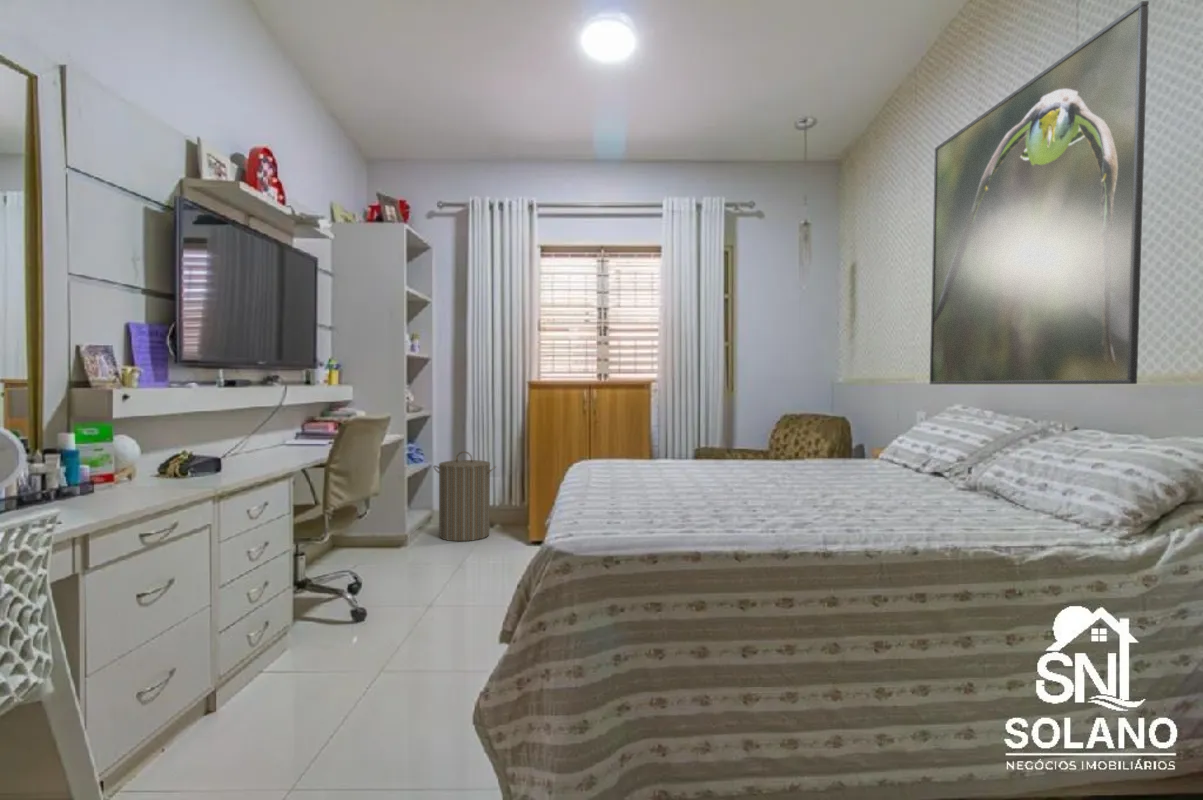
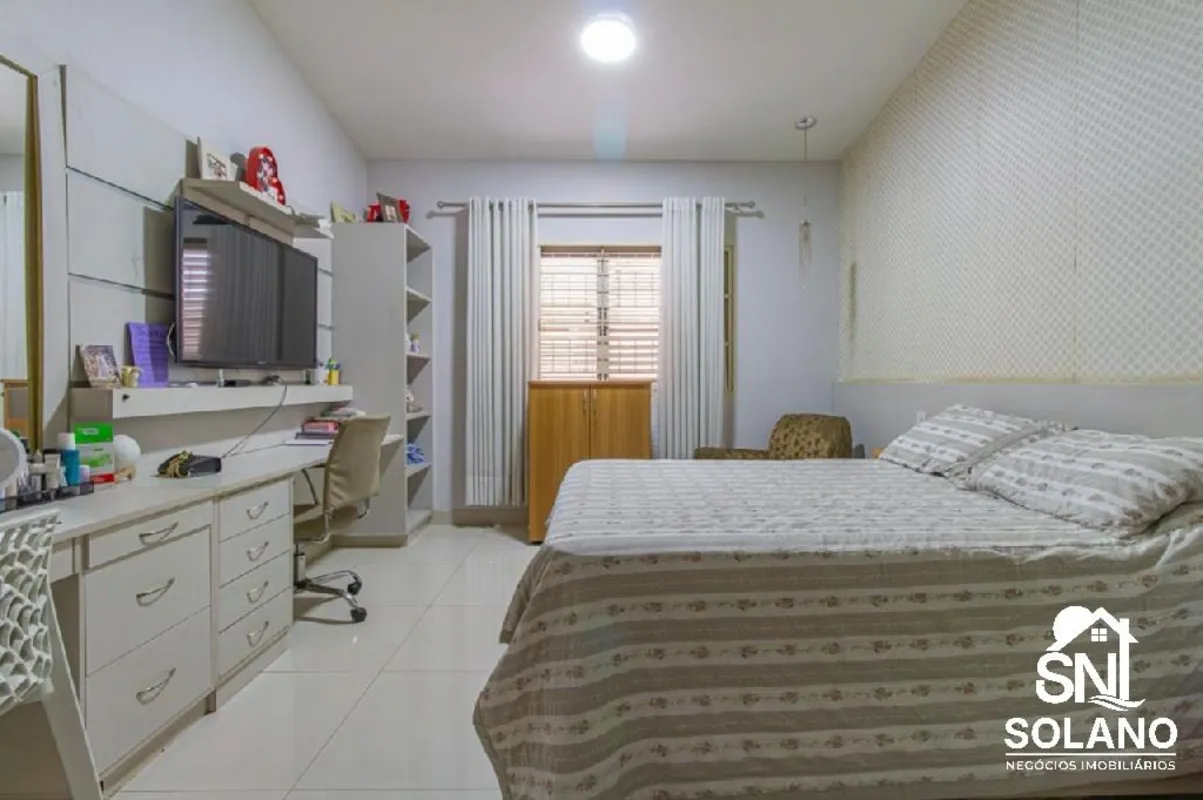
- laundry hamper (464, 493)
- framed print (1012, 238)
